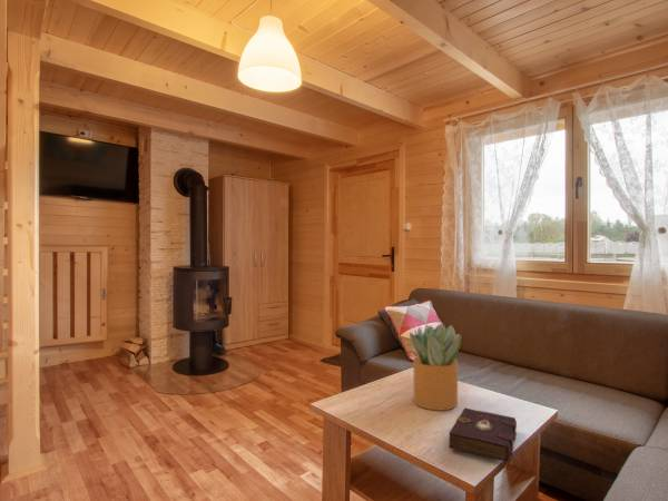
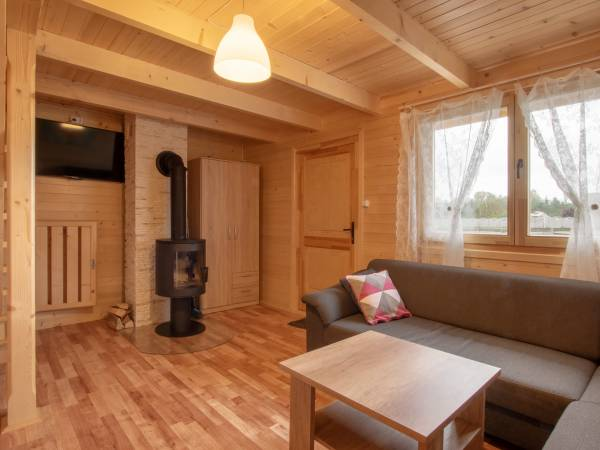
- potted plant (432, 364)
- book (485, 429)
